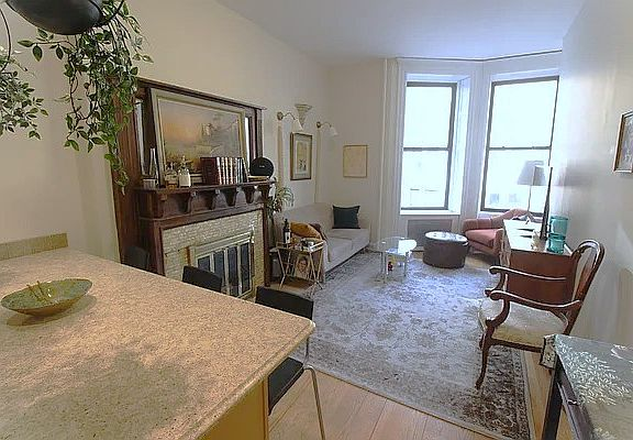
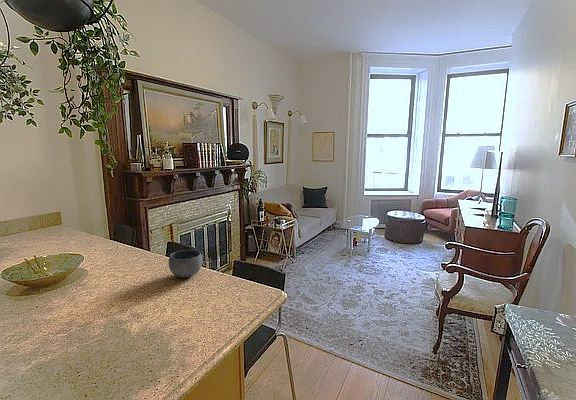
+ bowl (186, 264)
